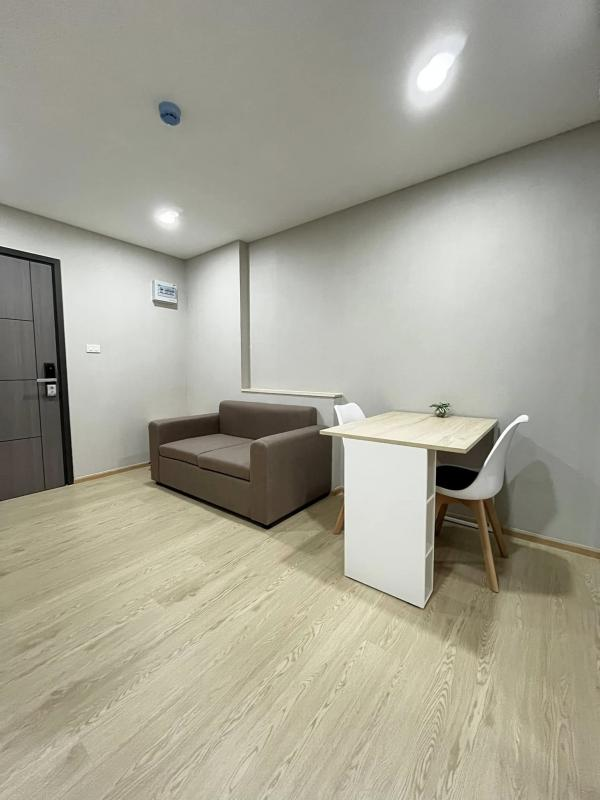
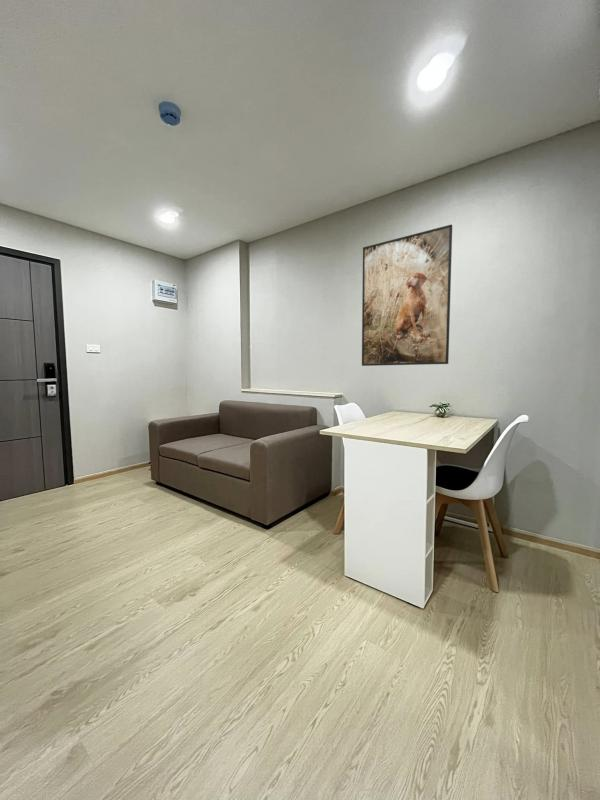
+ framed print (402, 301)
